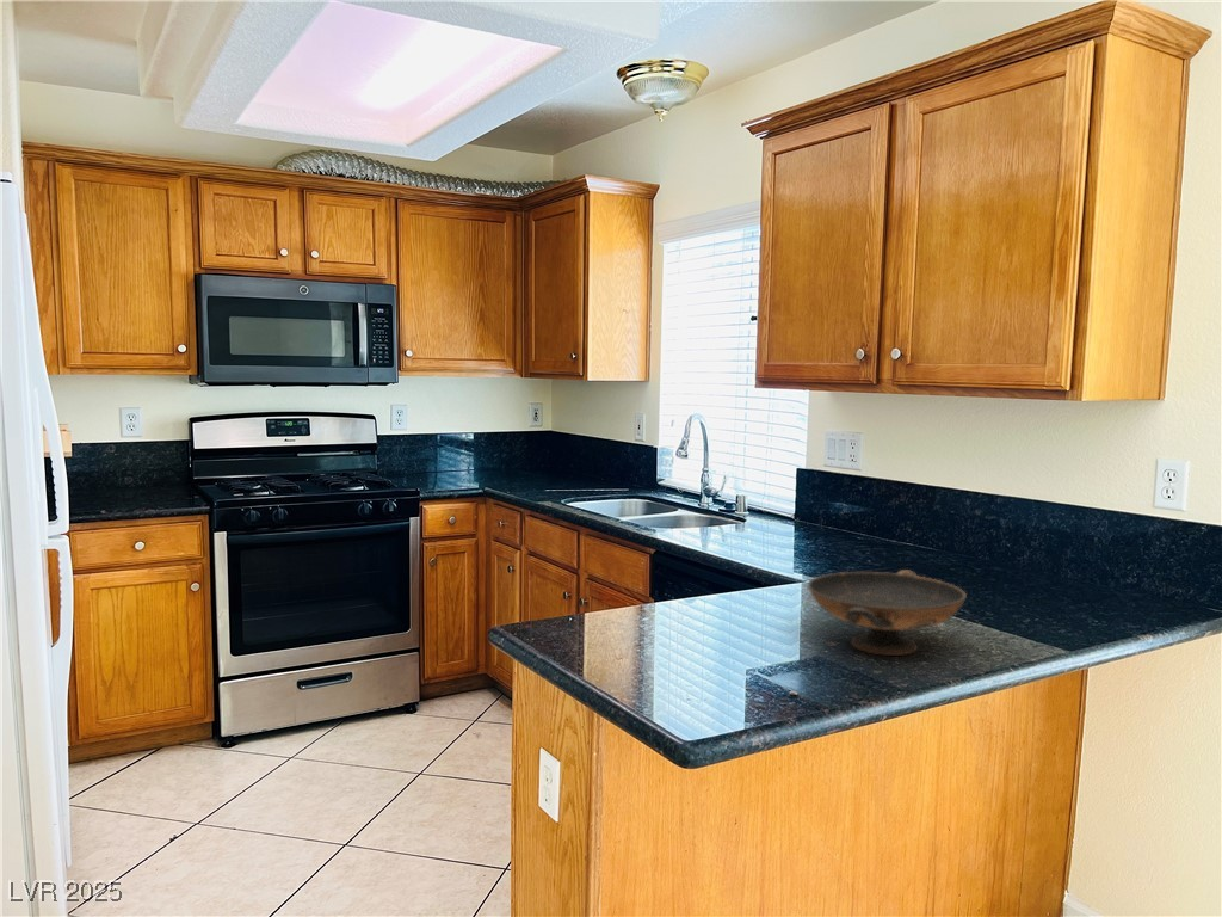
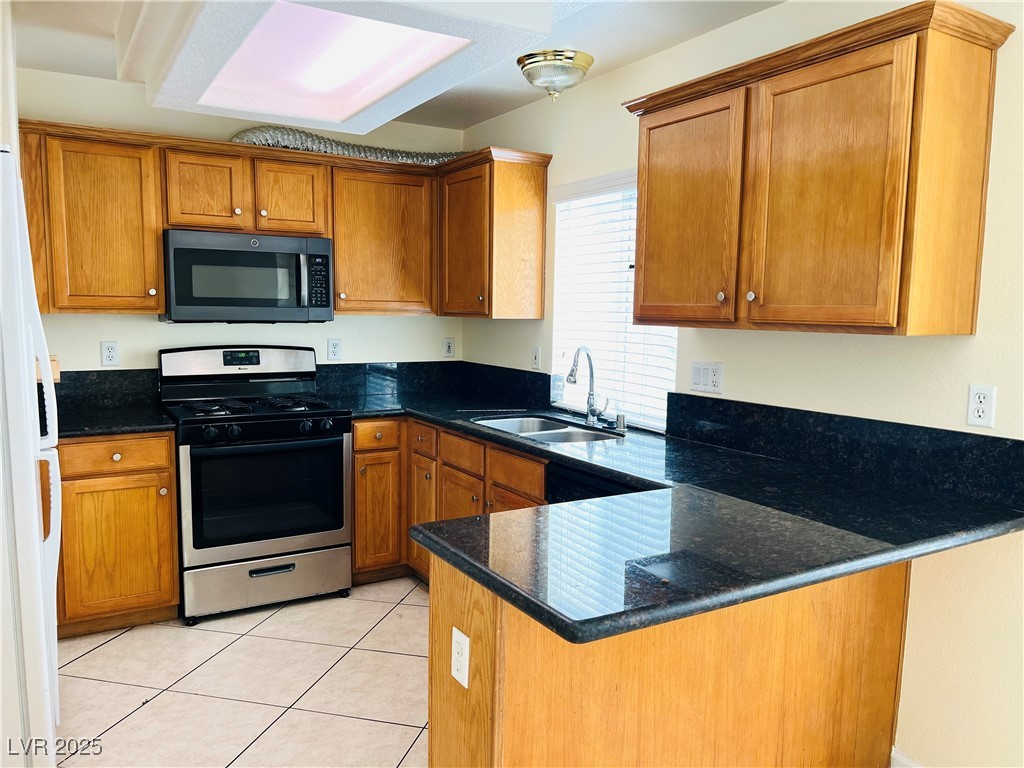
- decorative bowl (883, 616)
